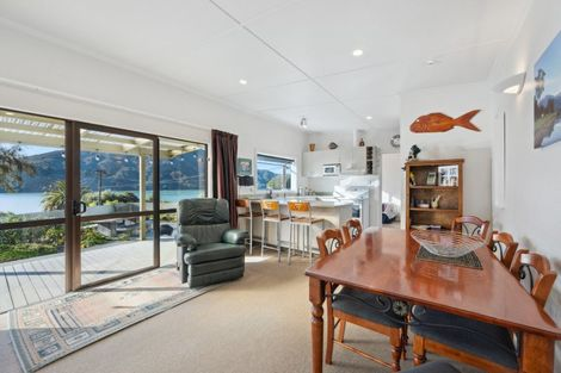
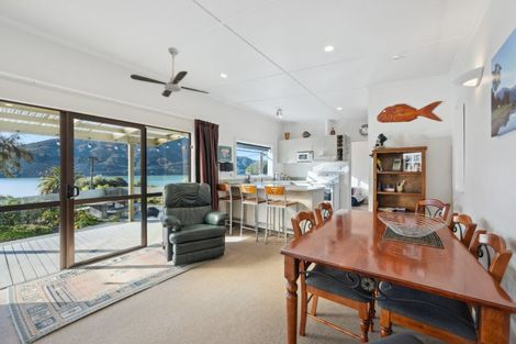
+ ceiling fan (172, 69)
